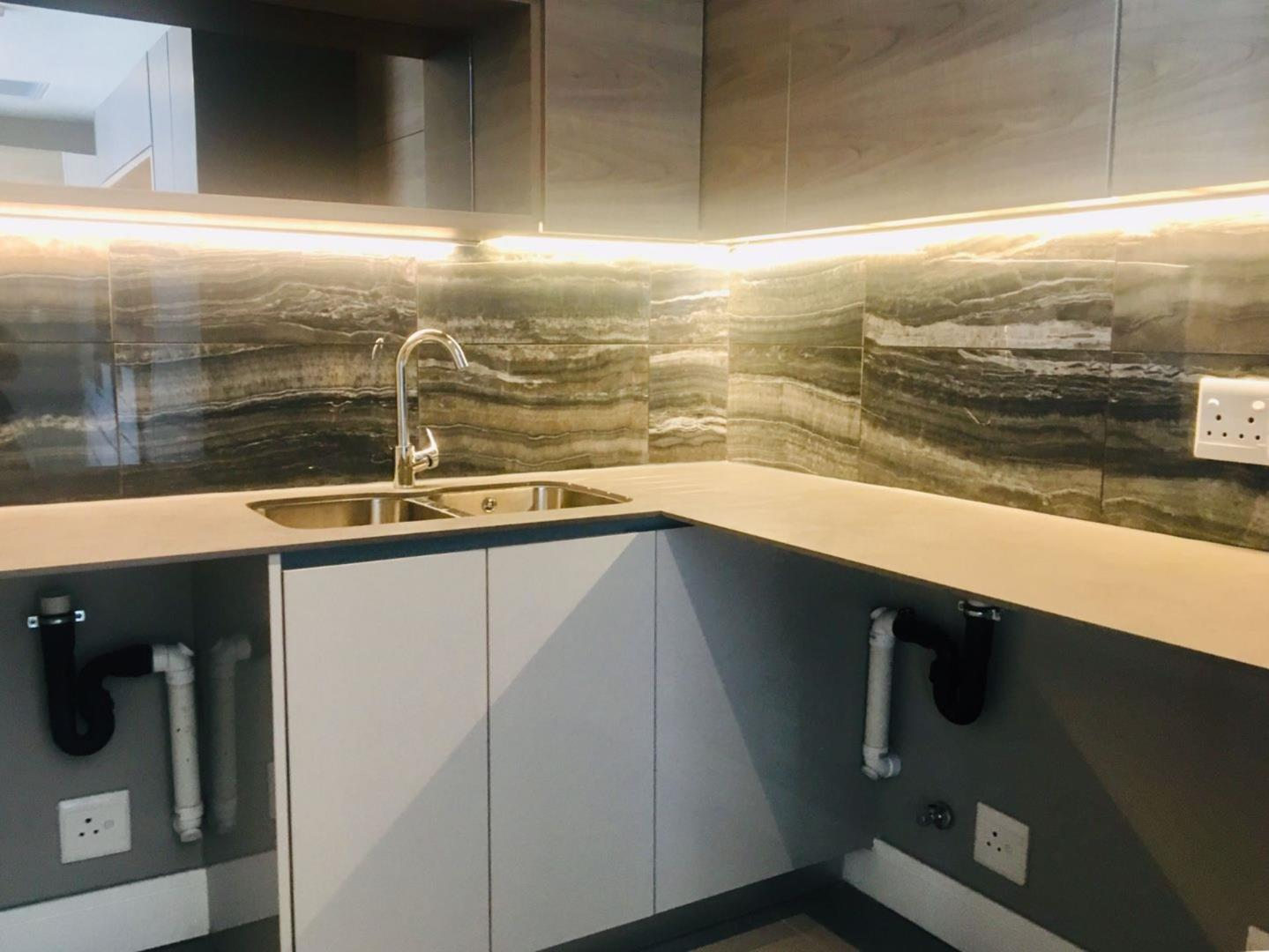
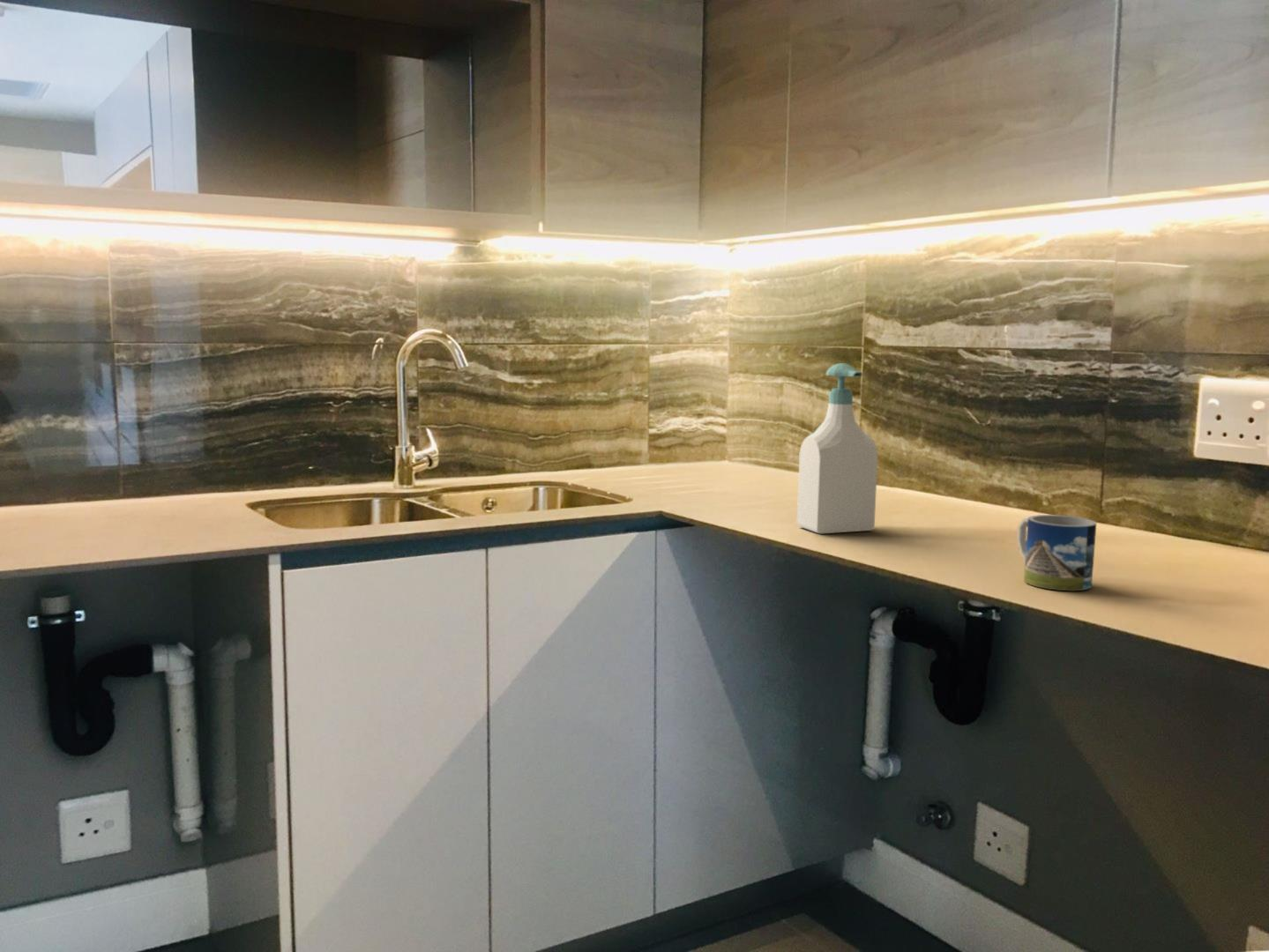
+ soap bottle (841, 447)
+ mug (1050, 548)
